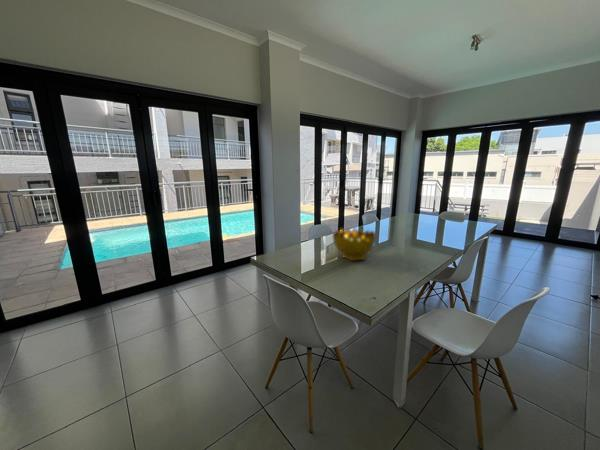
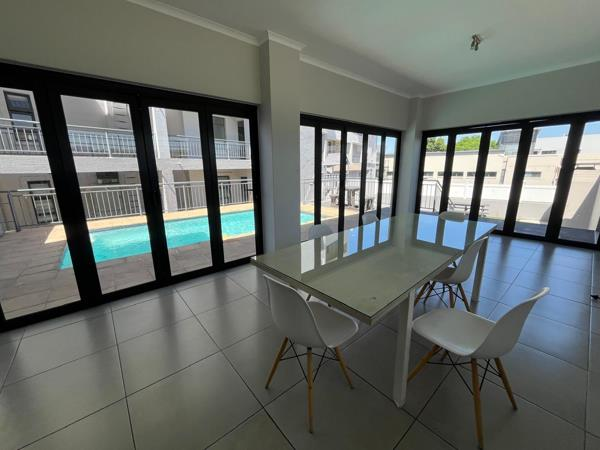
- decorative bowl (353, 244)
